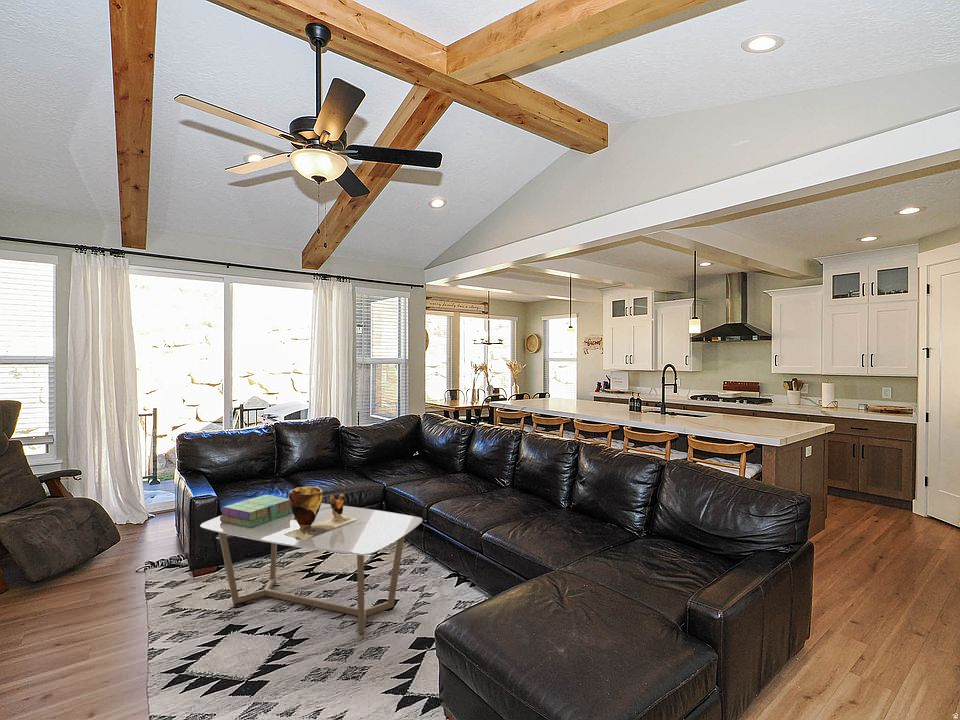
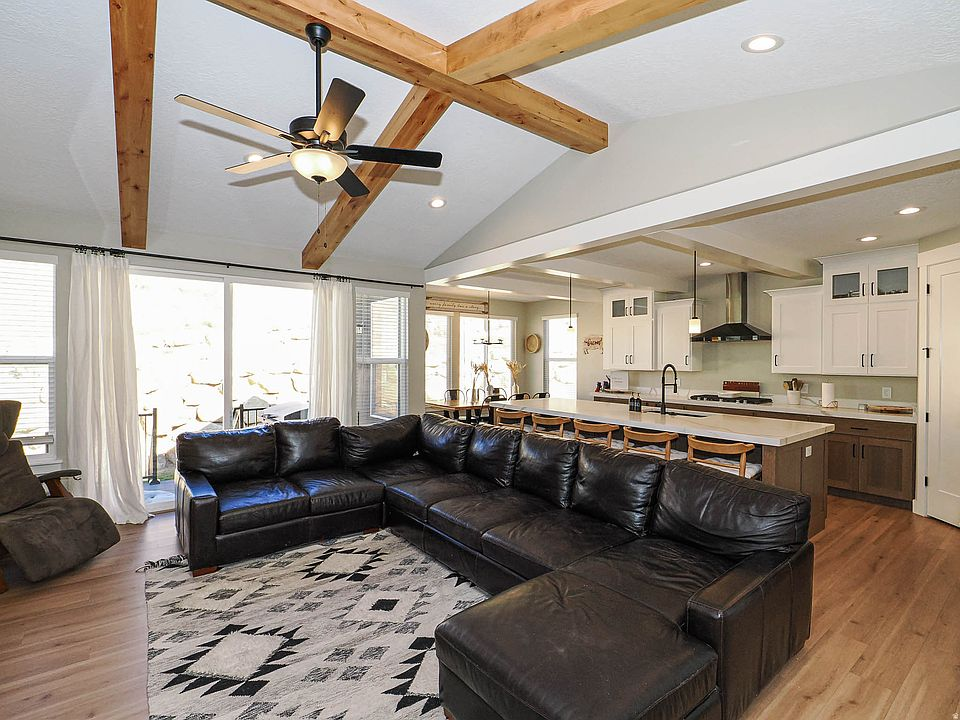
- stack of books (257, 509)
- clay pot (320, 505)
- coffee table (314, 549)
